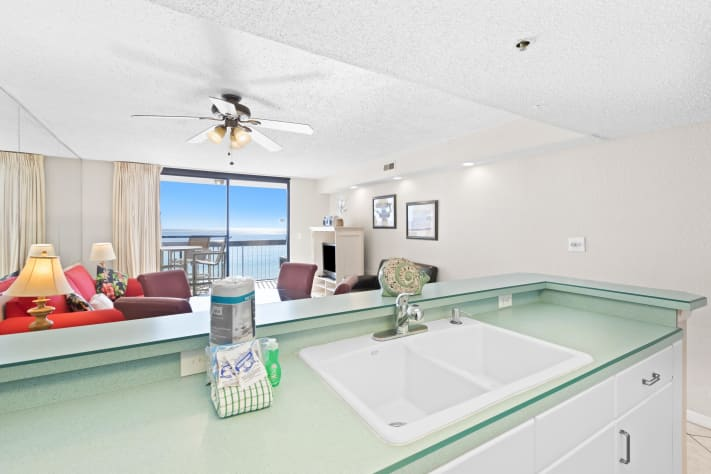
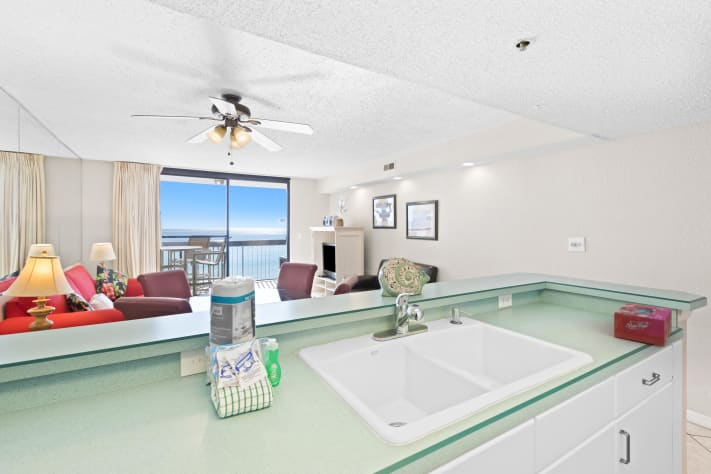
+ tissue box (643, 322)
